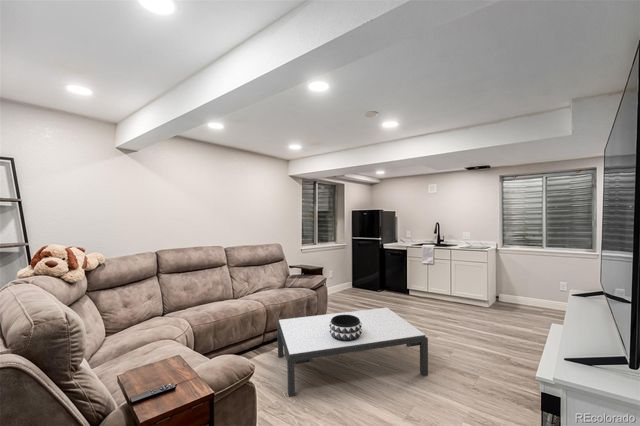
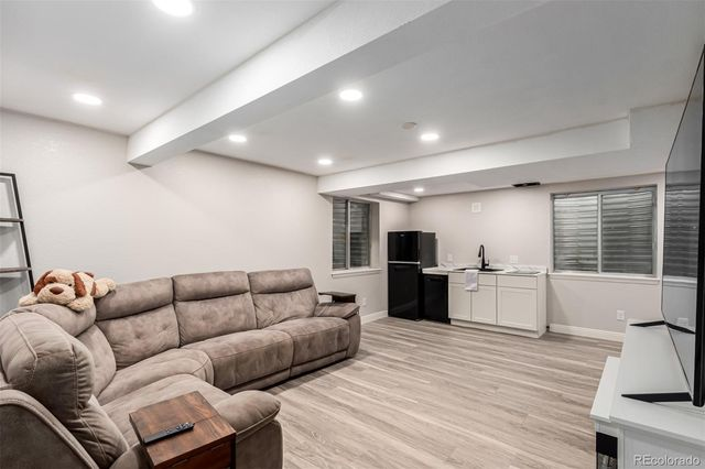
- coffee table (347, 345)
- decorative bowl (345, 327)
